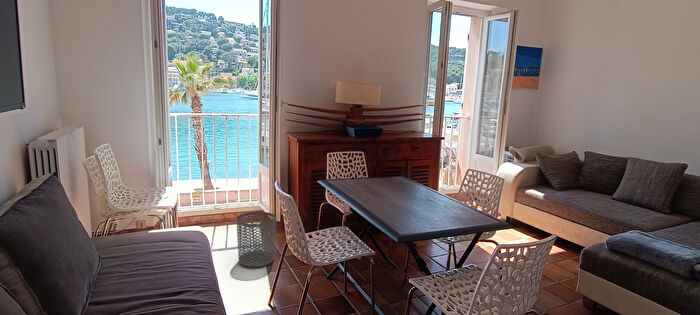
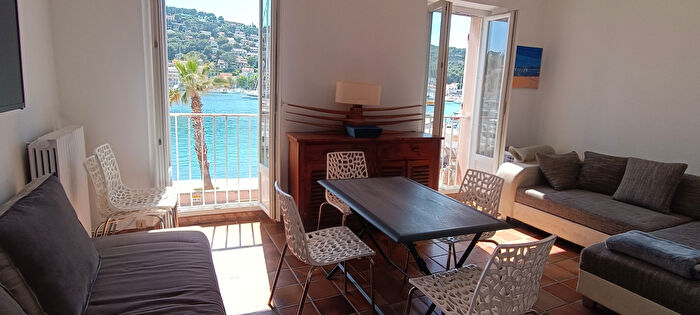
- waste bin (256, 239)
